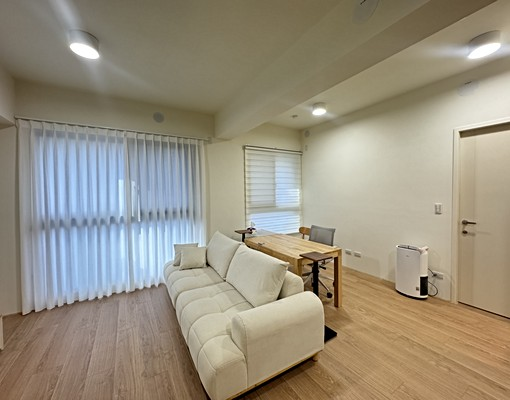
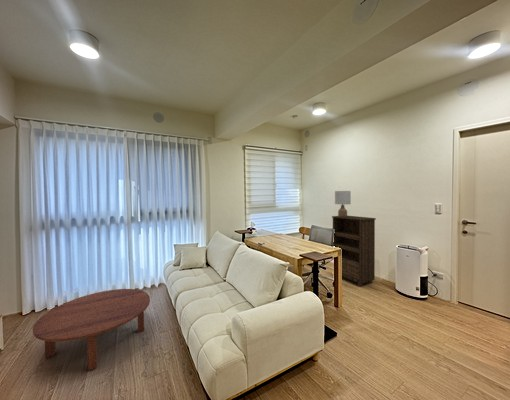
+ lamp (342, 203)
+ bookshelf (352, 248)
+ coffee table (99, 325)
